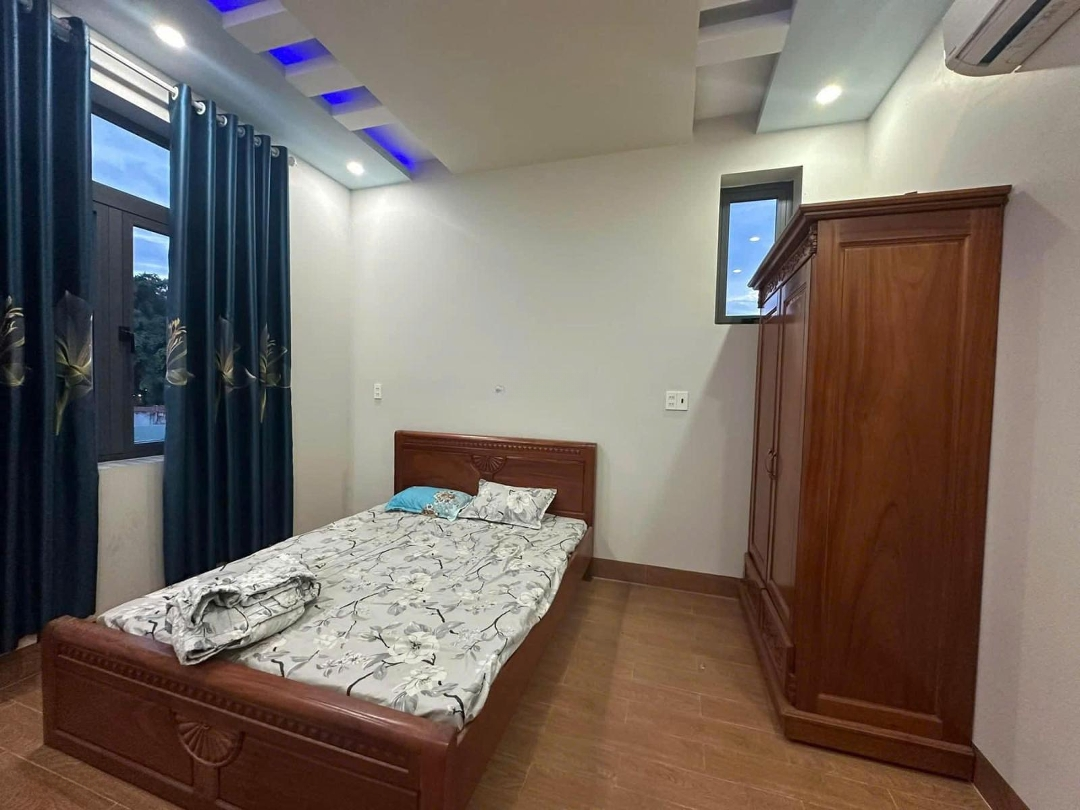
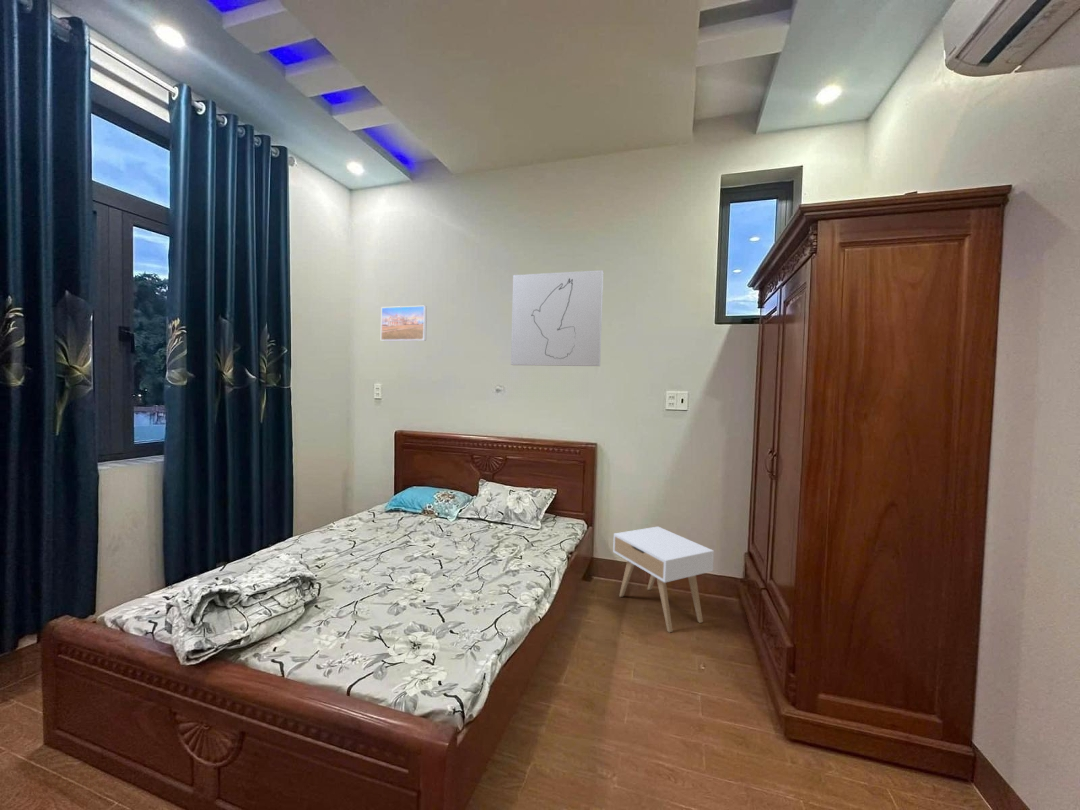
+ wall art (555, 319)
+ nightstand (660, 575)
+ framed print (403, 323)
